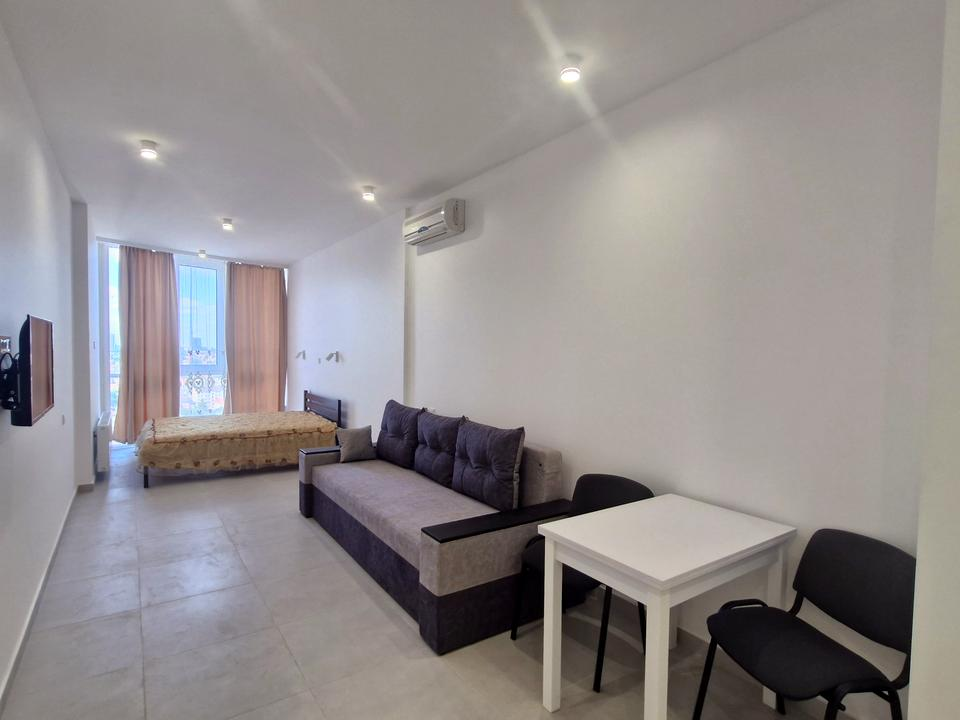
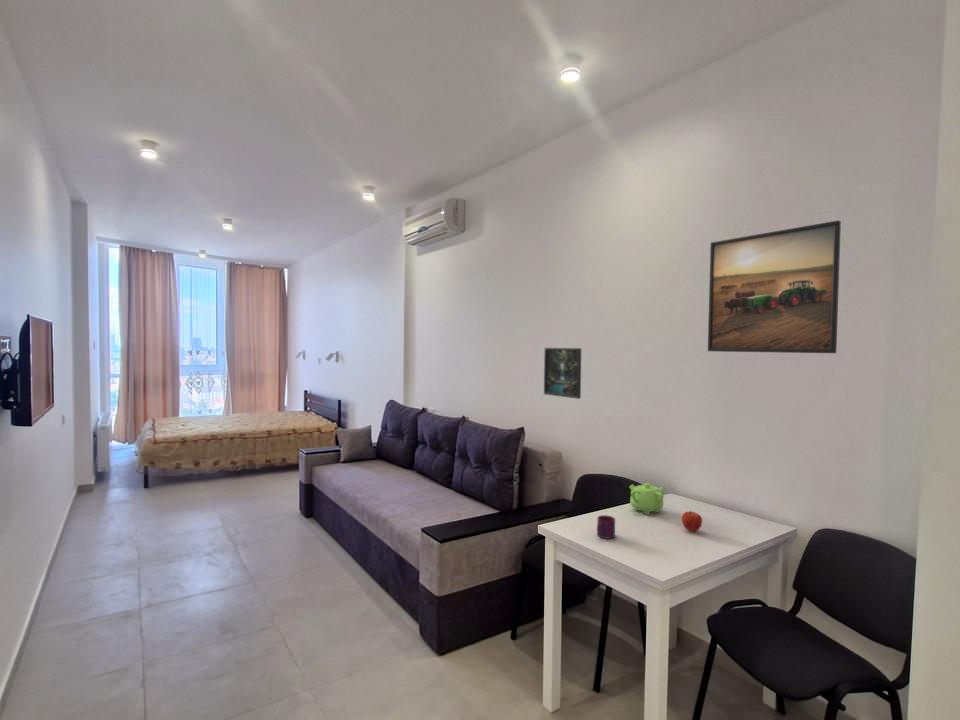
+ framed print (767, 292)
+ teapot (646, 496)
+ fruit (691, 520)
+ mug (603, 527)
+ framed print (561, 372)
